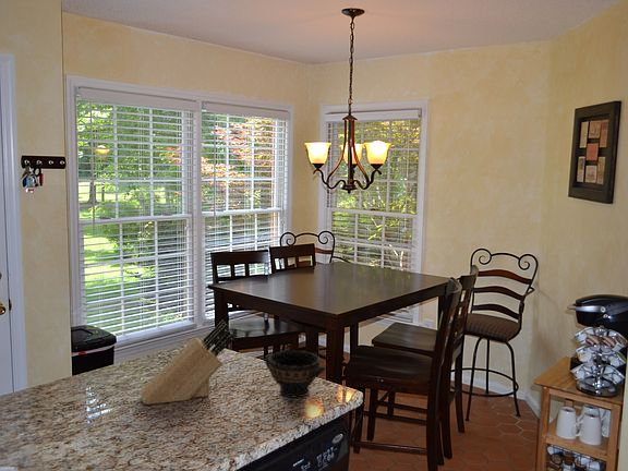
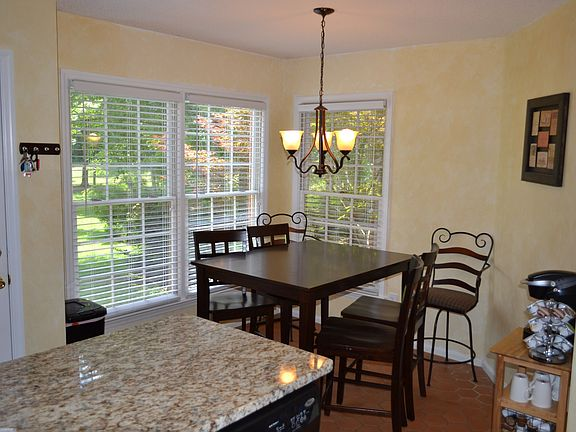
- knife block (188, 359)
- bowl (293, 375)
